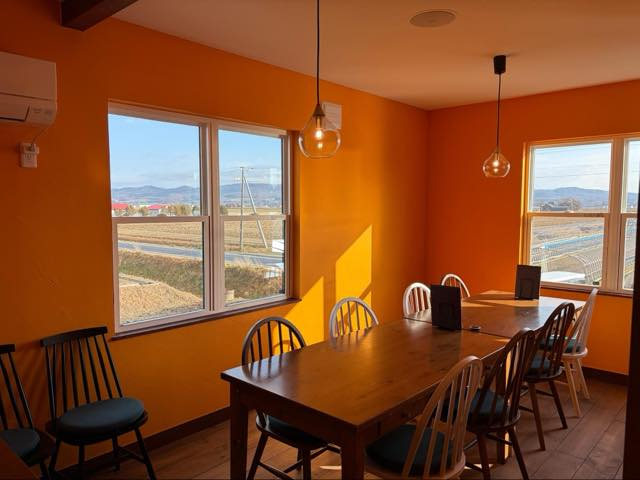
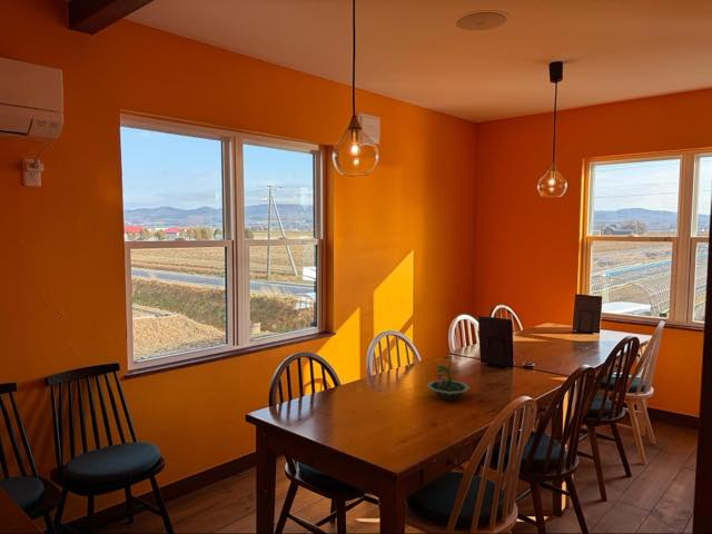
+ terrarium (449, 363)
